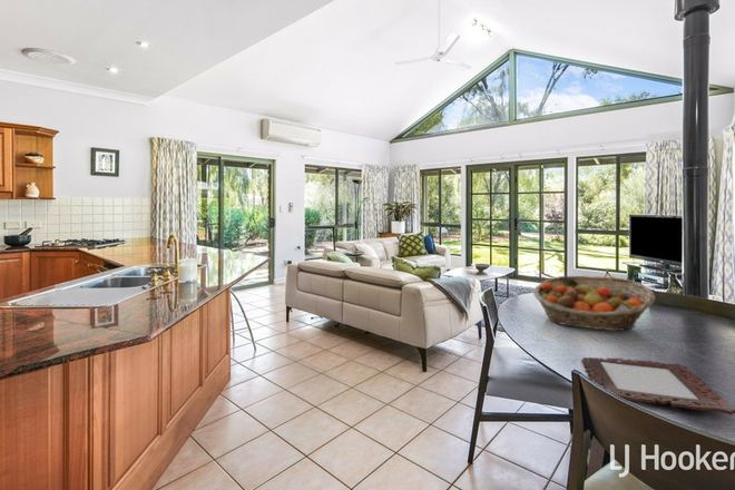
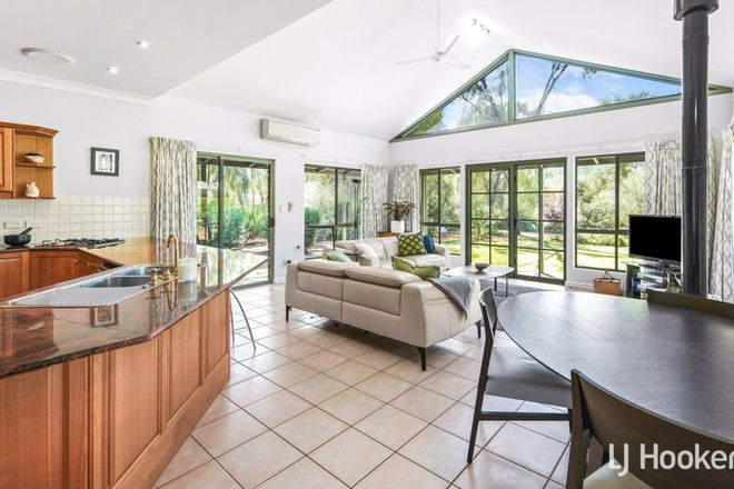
- fruit basket (589, 301)
- picture frame (643, 378)
